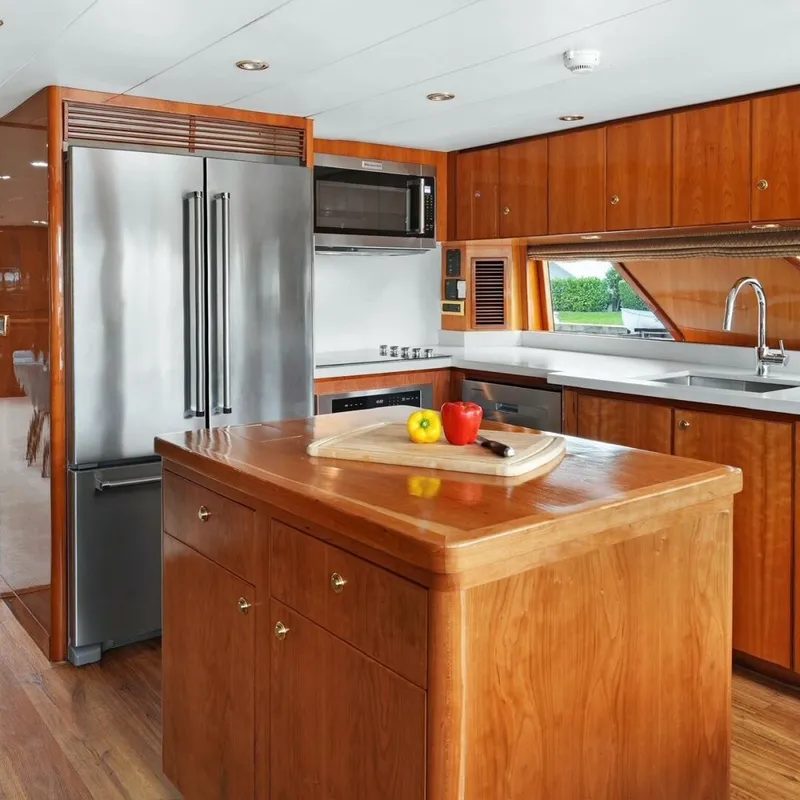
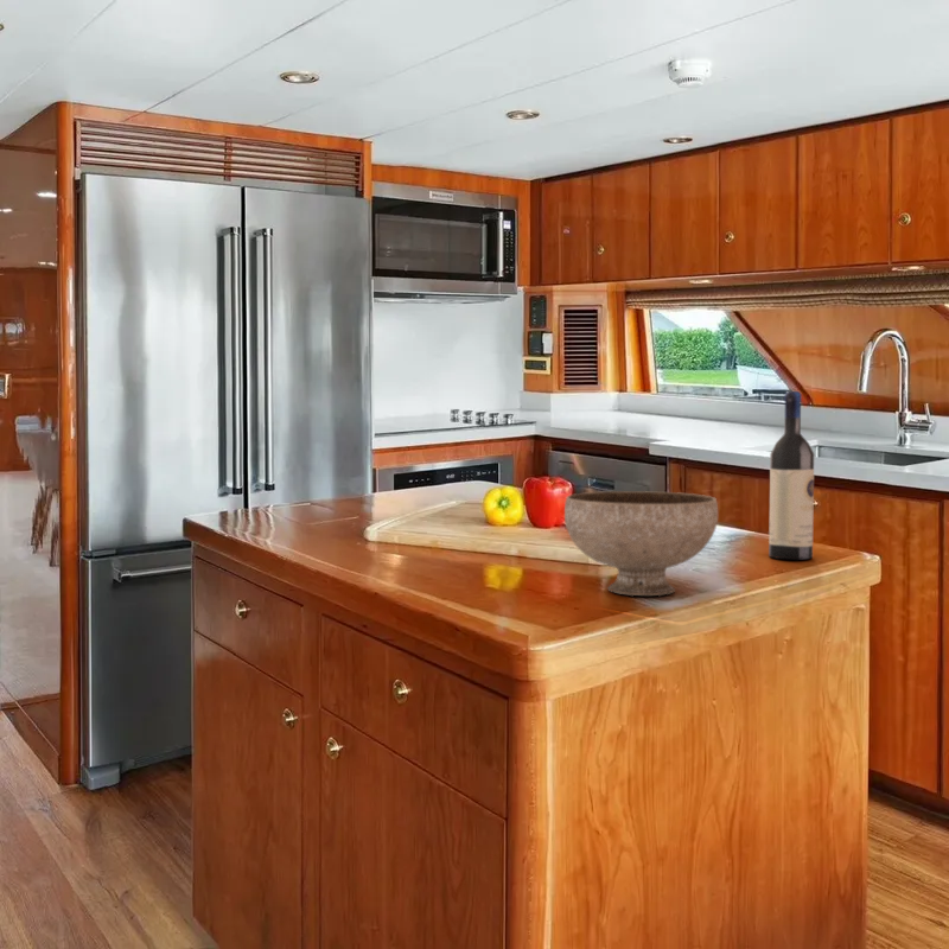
+ bowl (639, 543)
+ wine bottle (791, 473)
